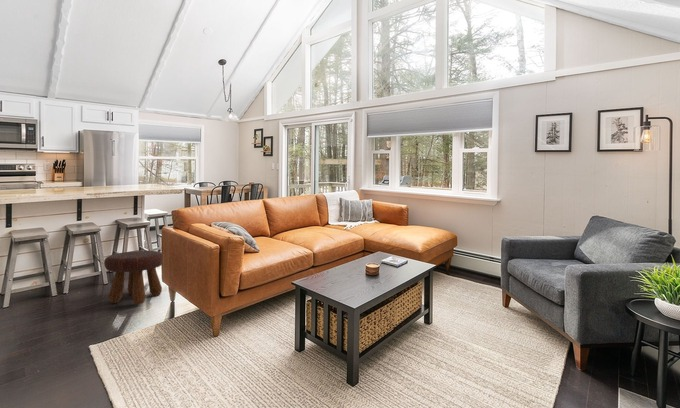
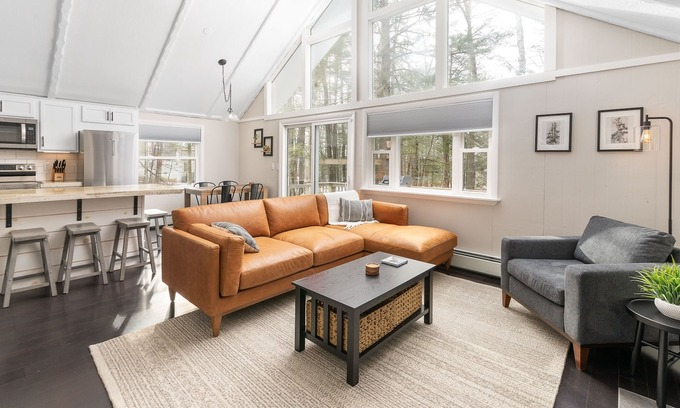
- footstool (135, 276)
